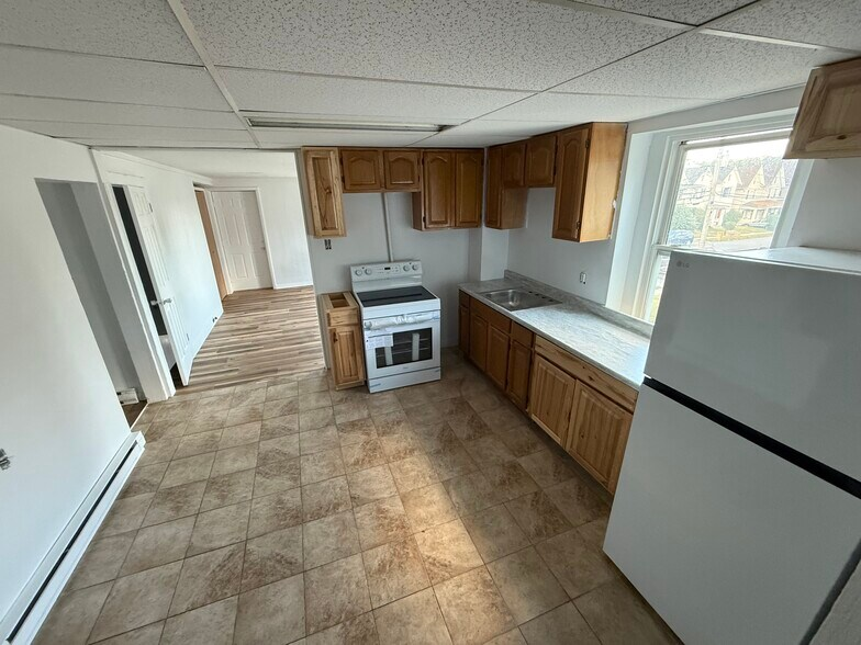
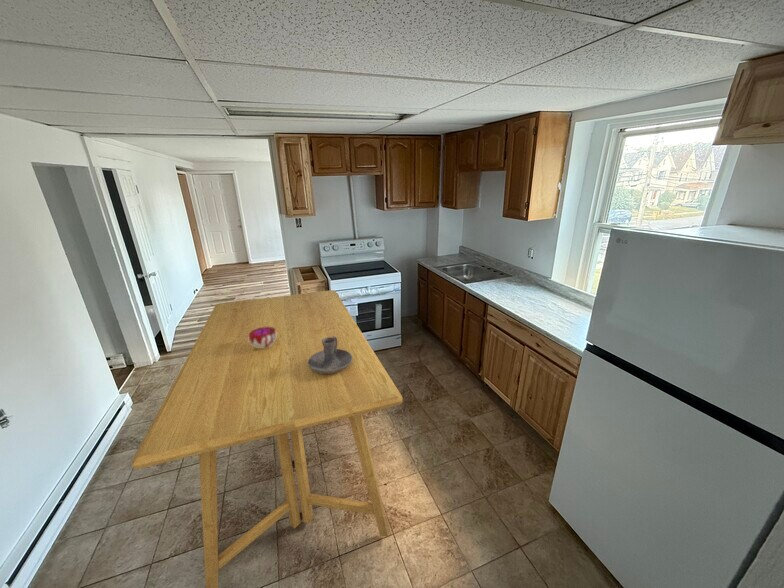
+ dining table (288, 392)
+ candle holder (330, 350)
+ decorative bowl (263, 338)
